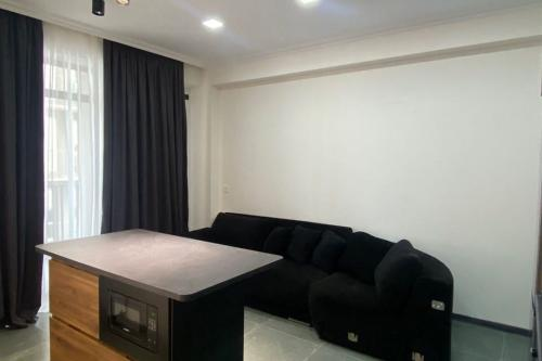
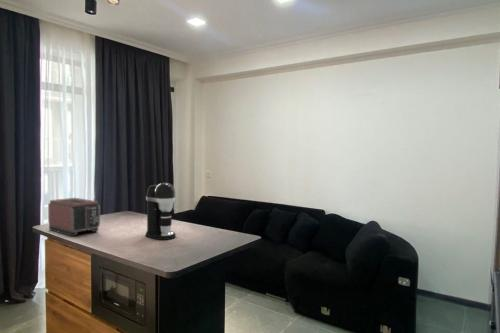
+ coffee maker (160, 209)
+ toaster (75, 216)
